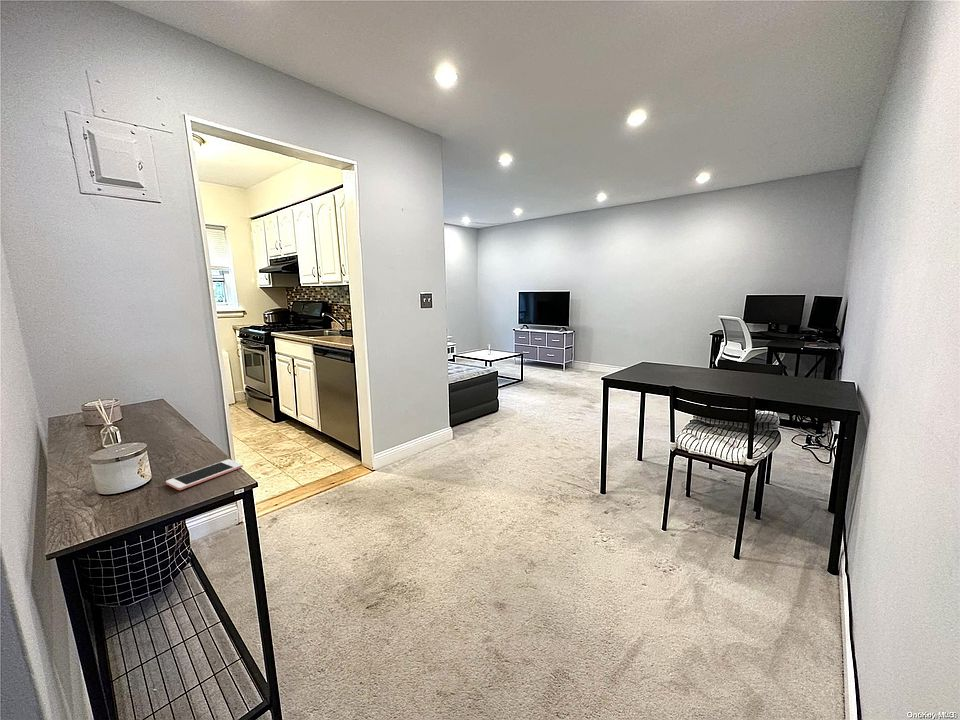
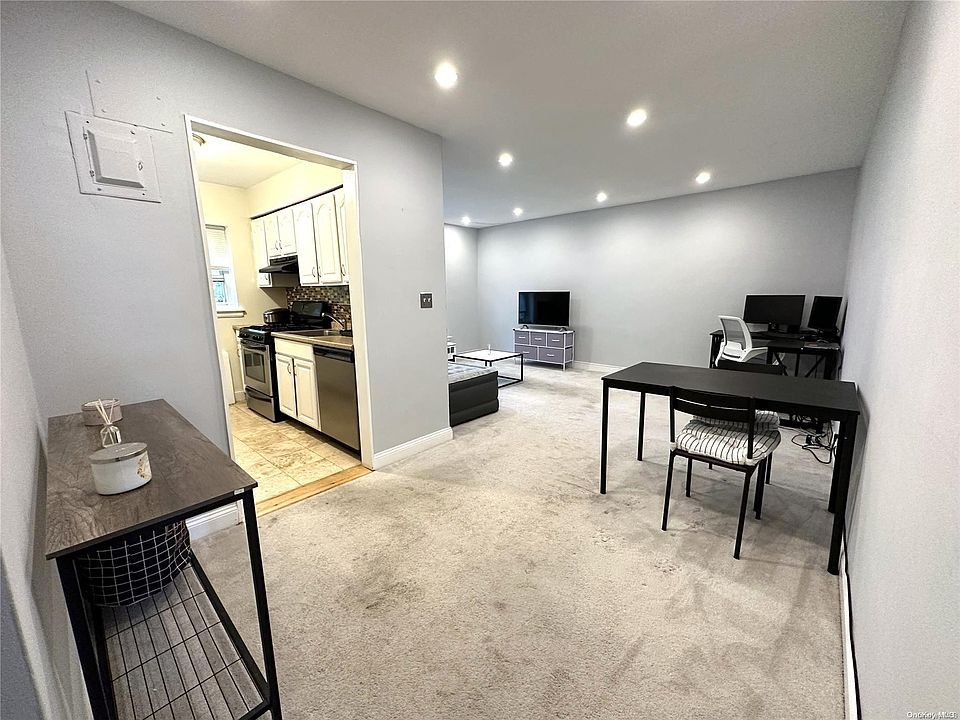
- cell phone (206, 473)
